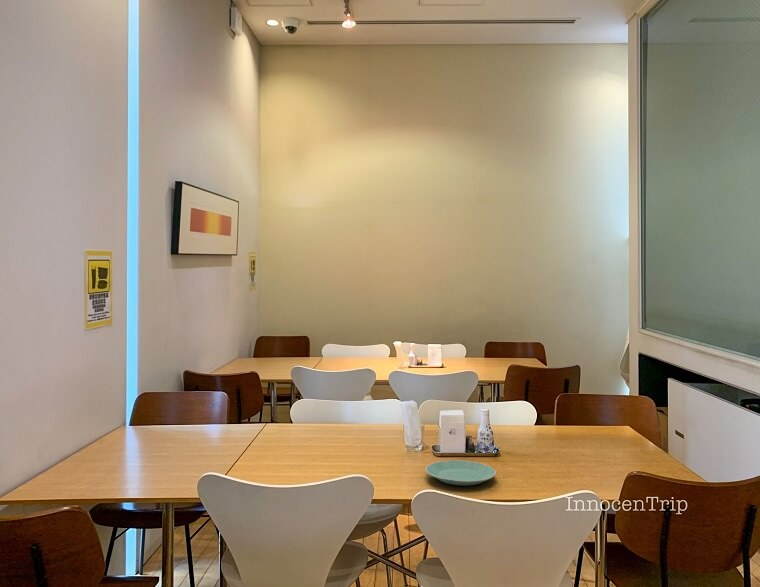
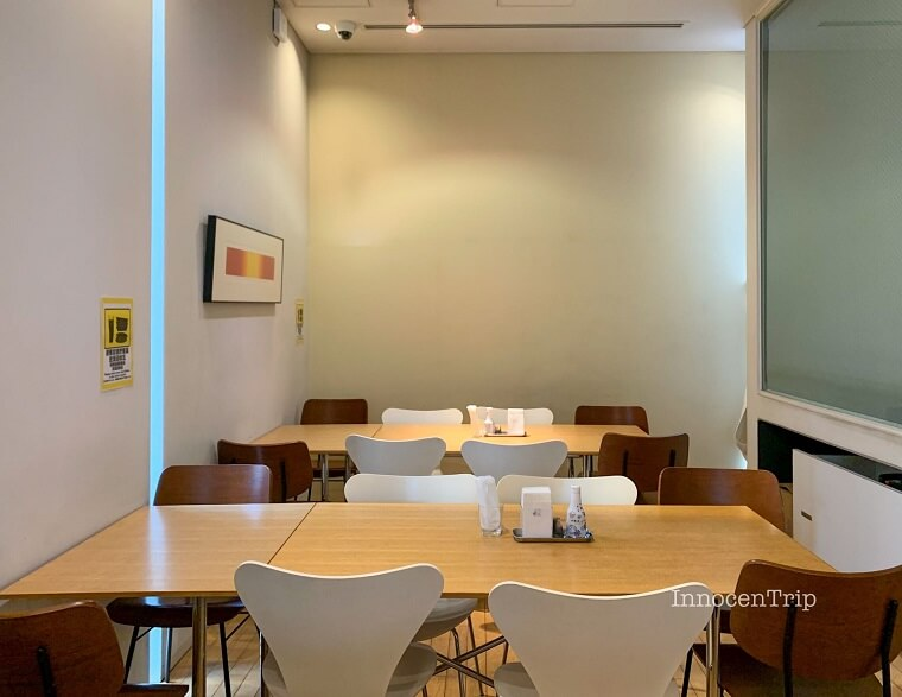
- plate (460, 473)
